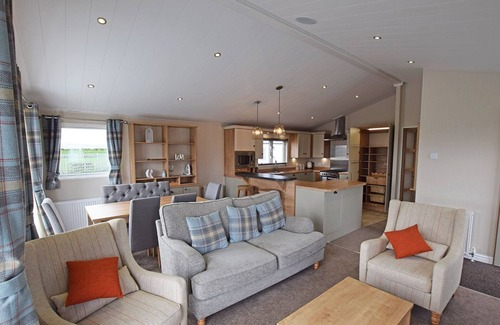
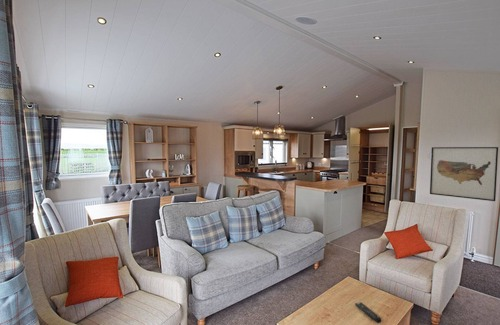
+ wall art (461, 172)
+ remote control (367, 311)
